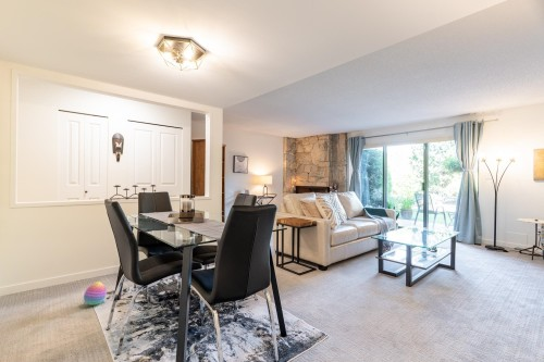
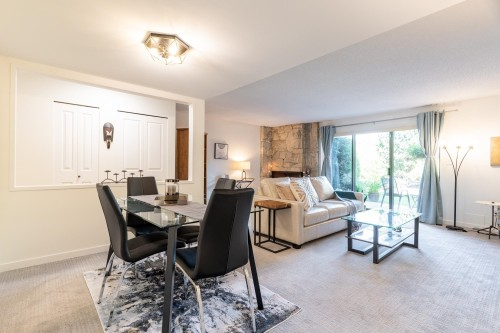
- stacking toy (95, 292)
